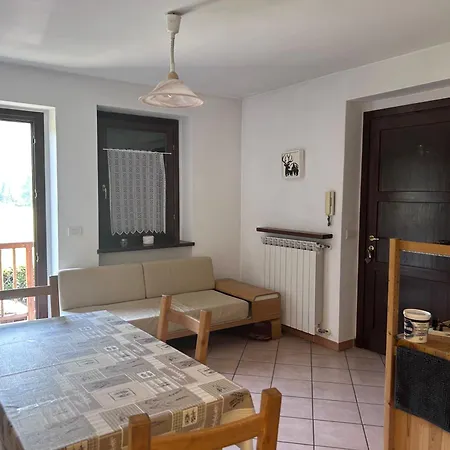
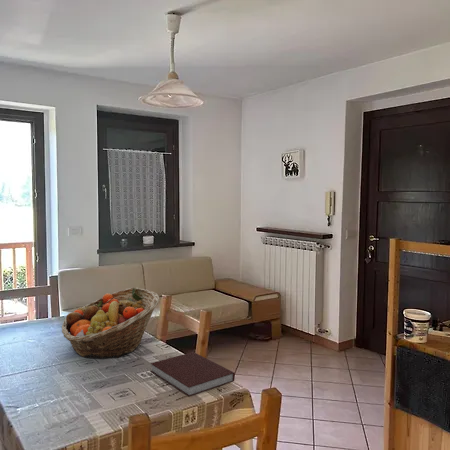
+ notebook (191, 371)
+ fruit basket (111, 320)
